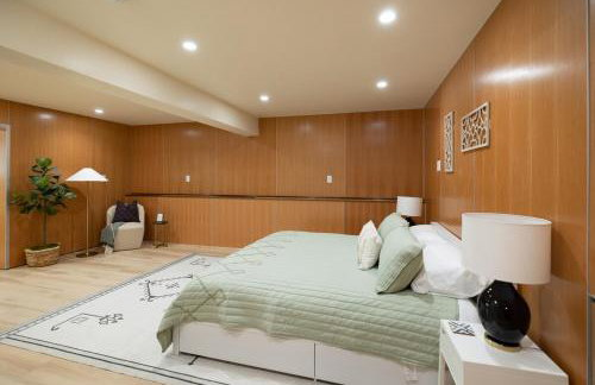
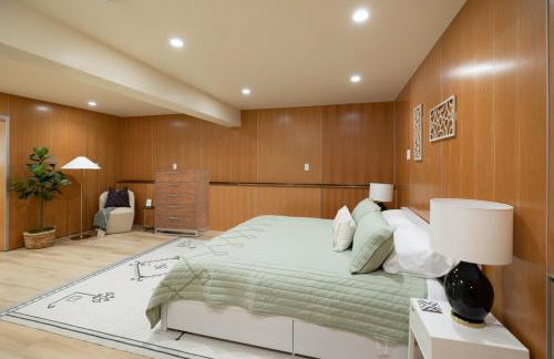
+ dresser (182, 201)
